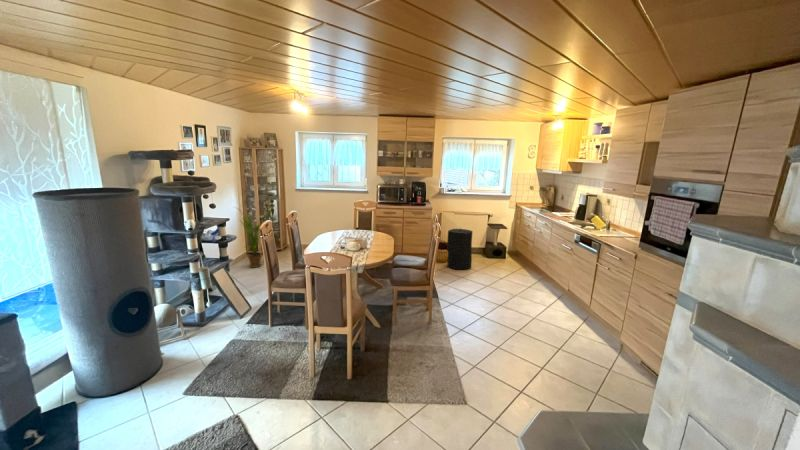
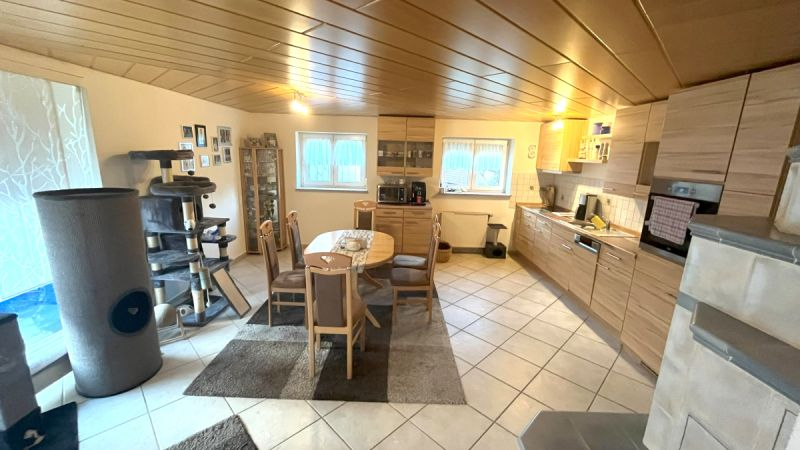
- trash can (459, 246)
- house plant (250, 237)
